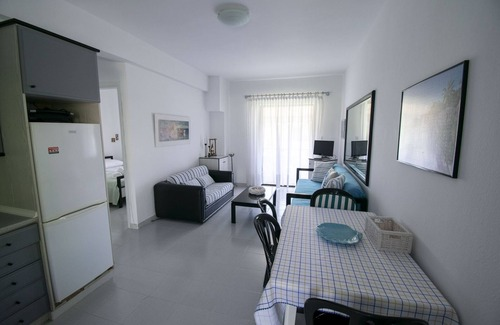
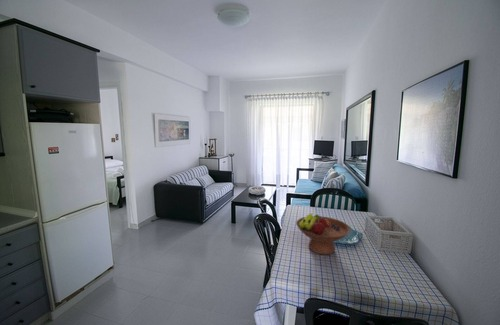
+ fruit bowl (322, 232)
